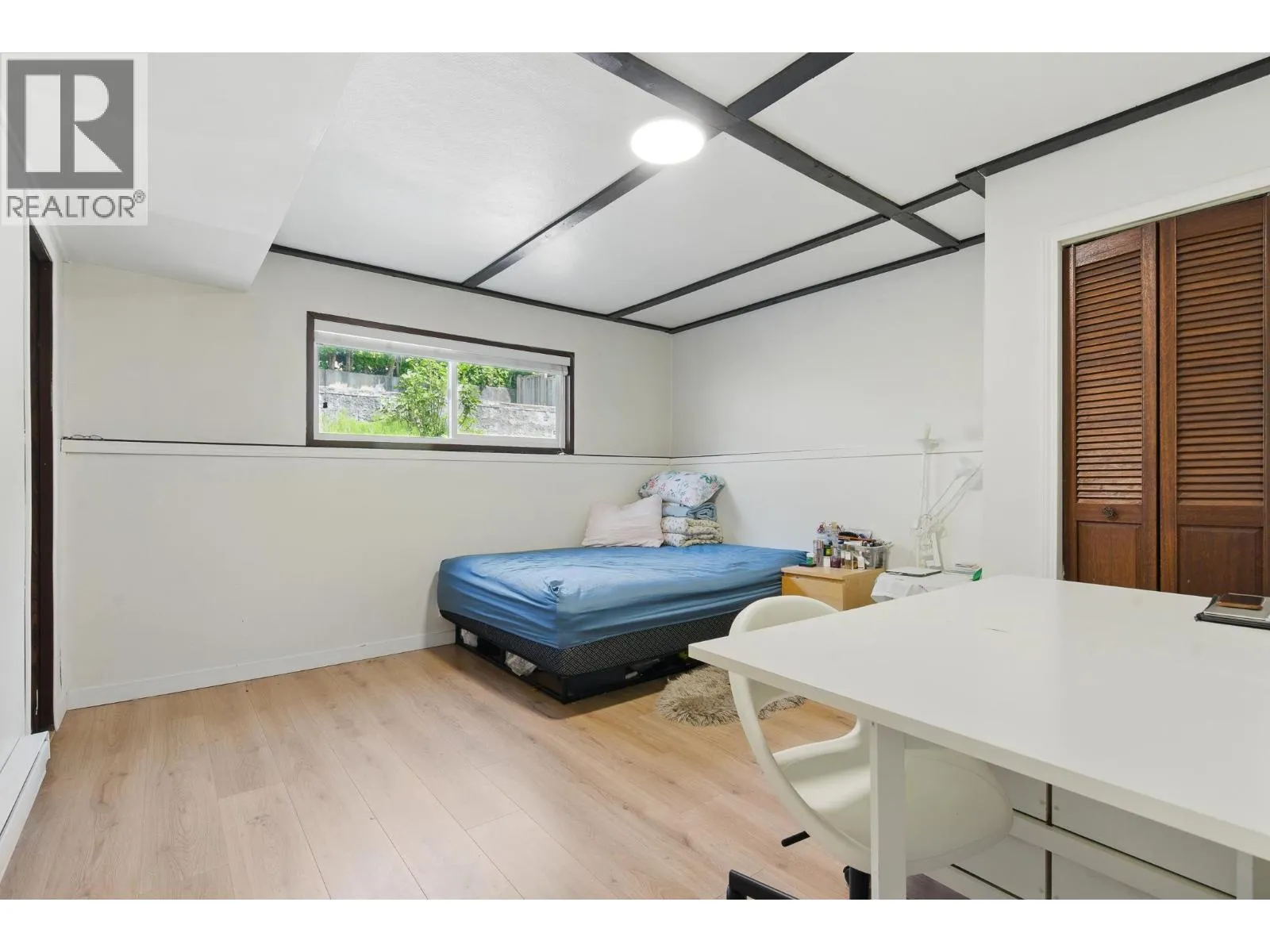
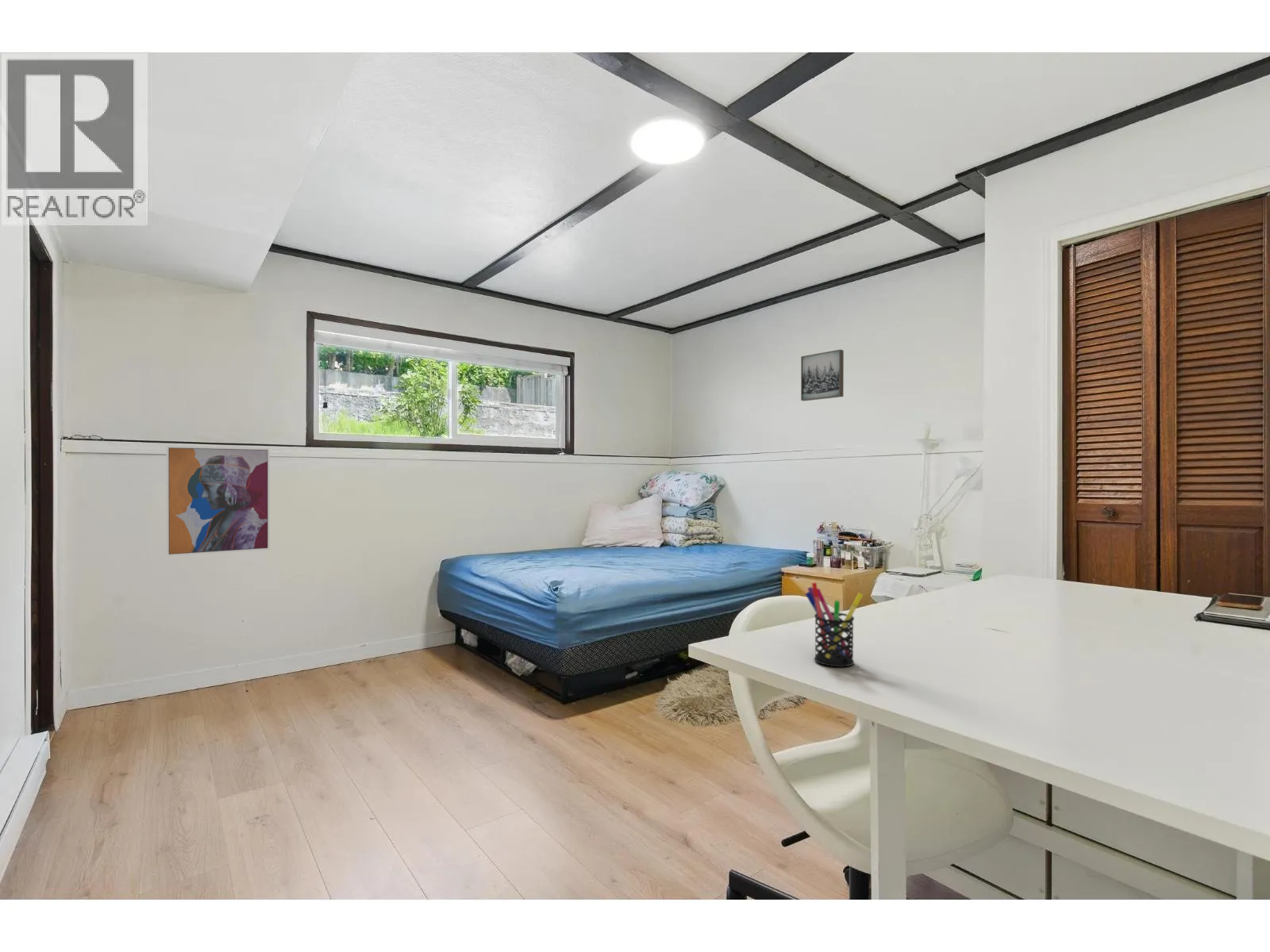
+ wall art (822, 376)
+ wall art (220, 500)
+ pen holder (832, 623)
